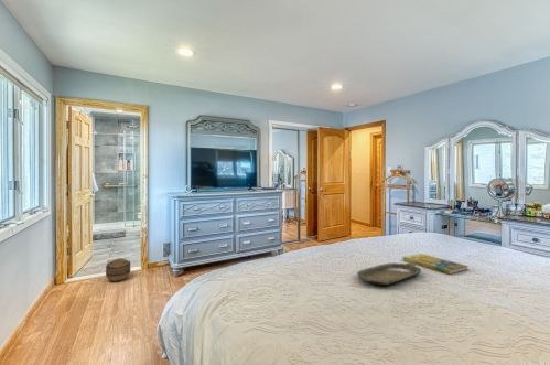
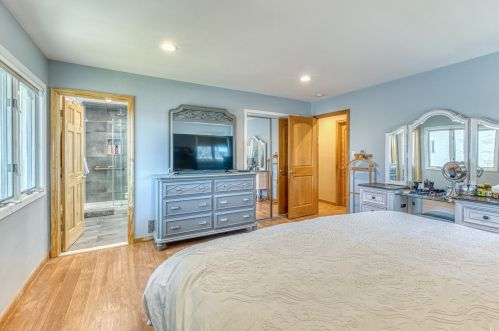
- booklet (433, 262)
- serving tray (389, 273)
- basket (118, 269)
